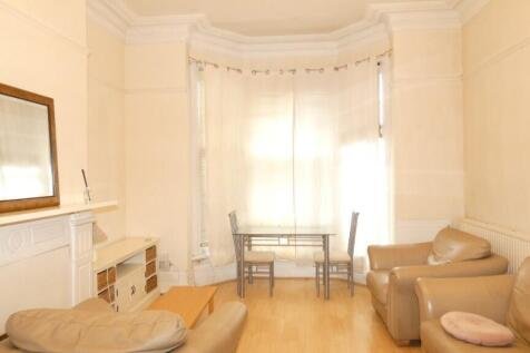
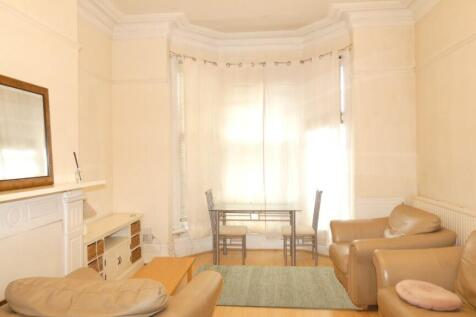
+ rug (267, 283)
